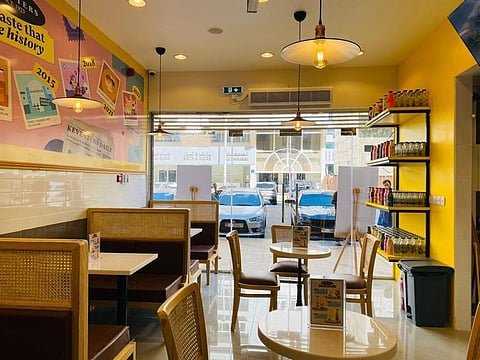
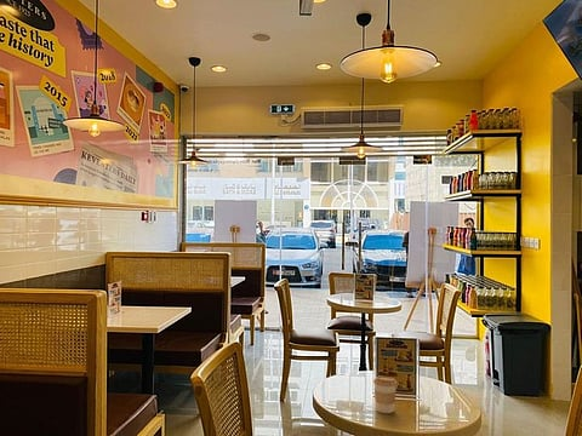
+ coffee cup (384, 392)
